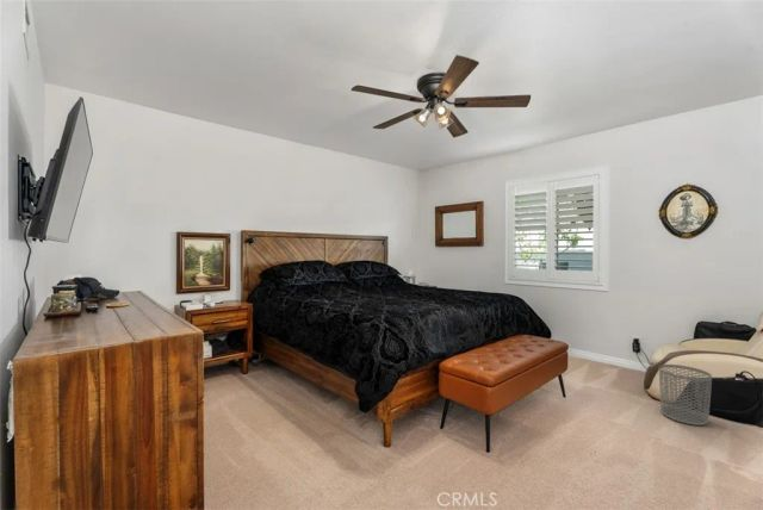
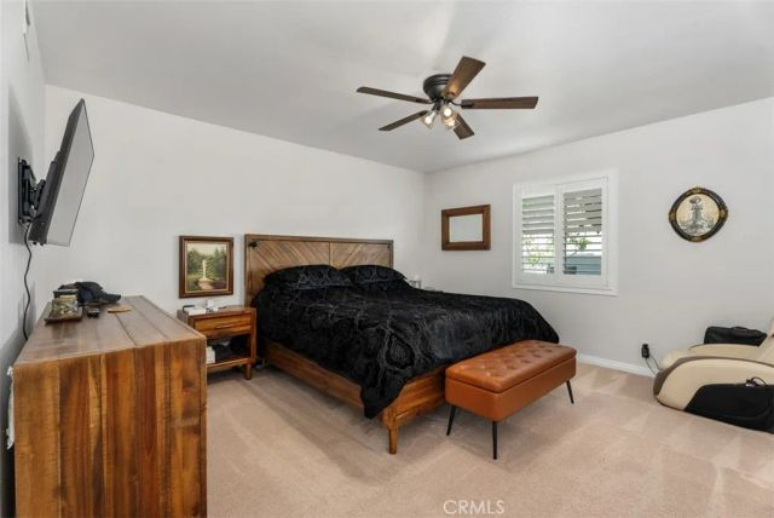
- waste bin (683, 393)
